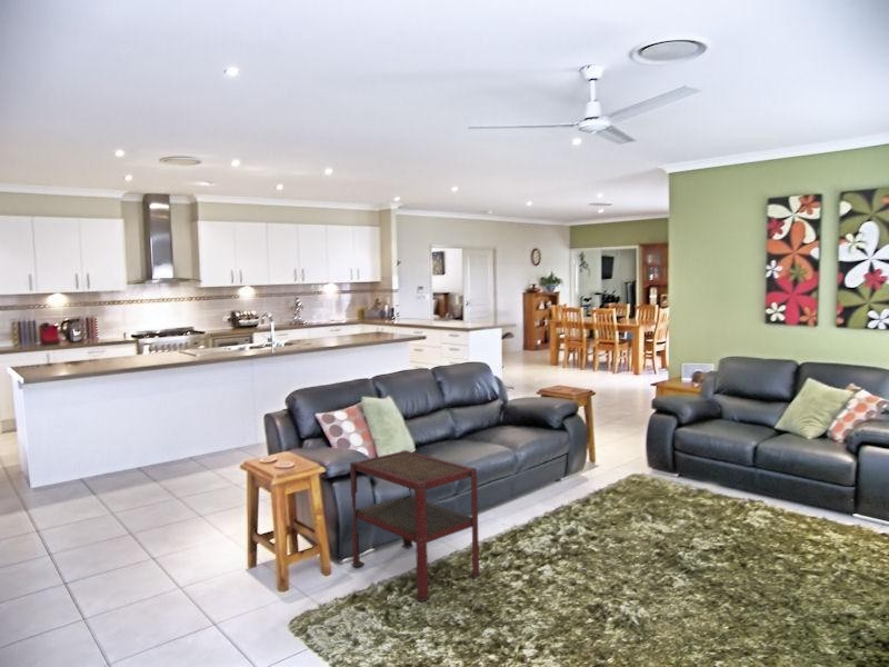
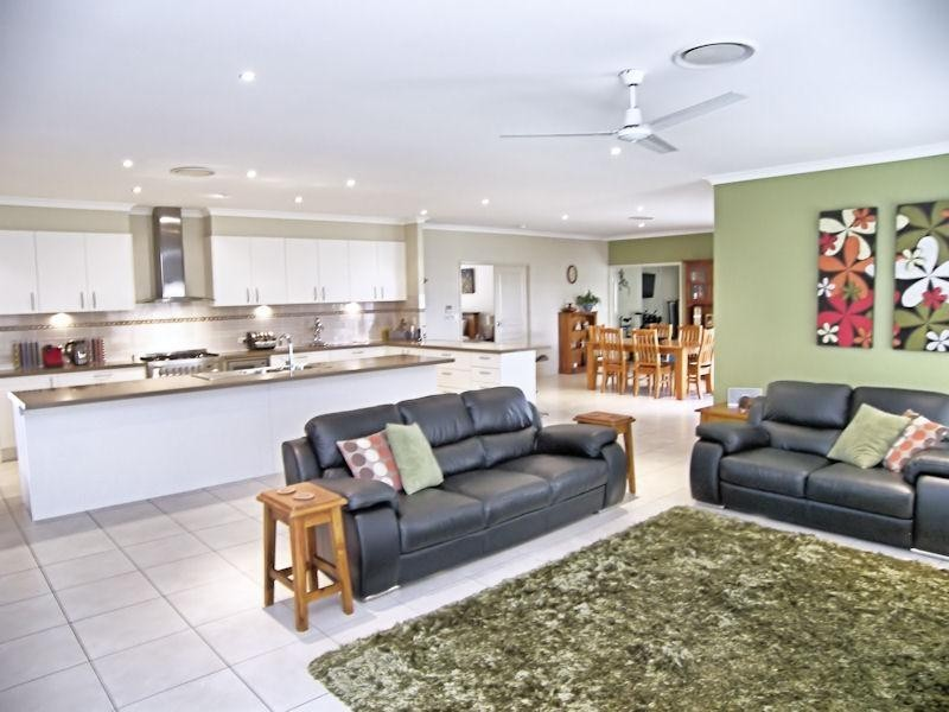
- side table (412, 518)
